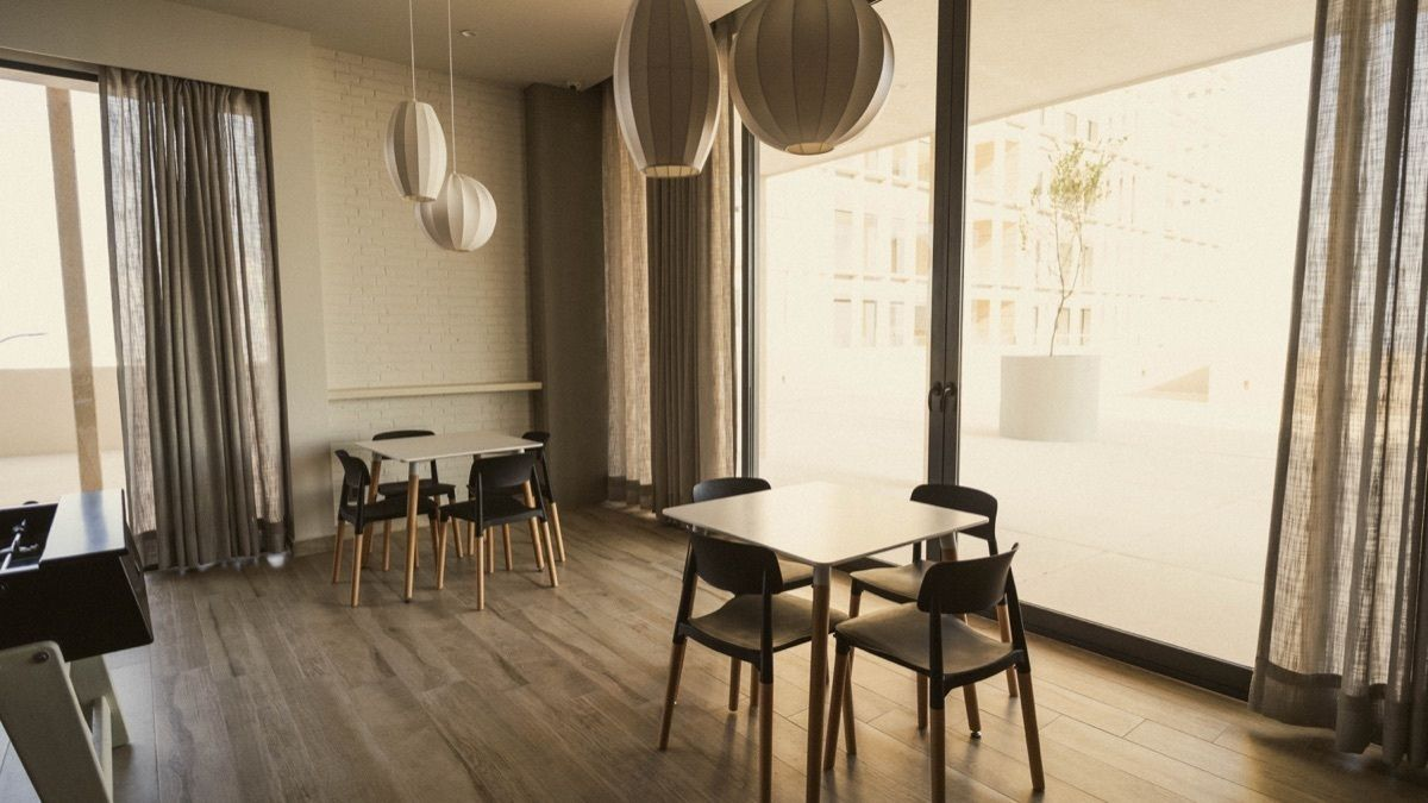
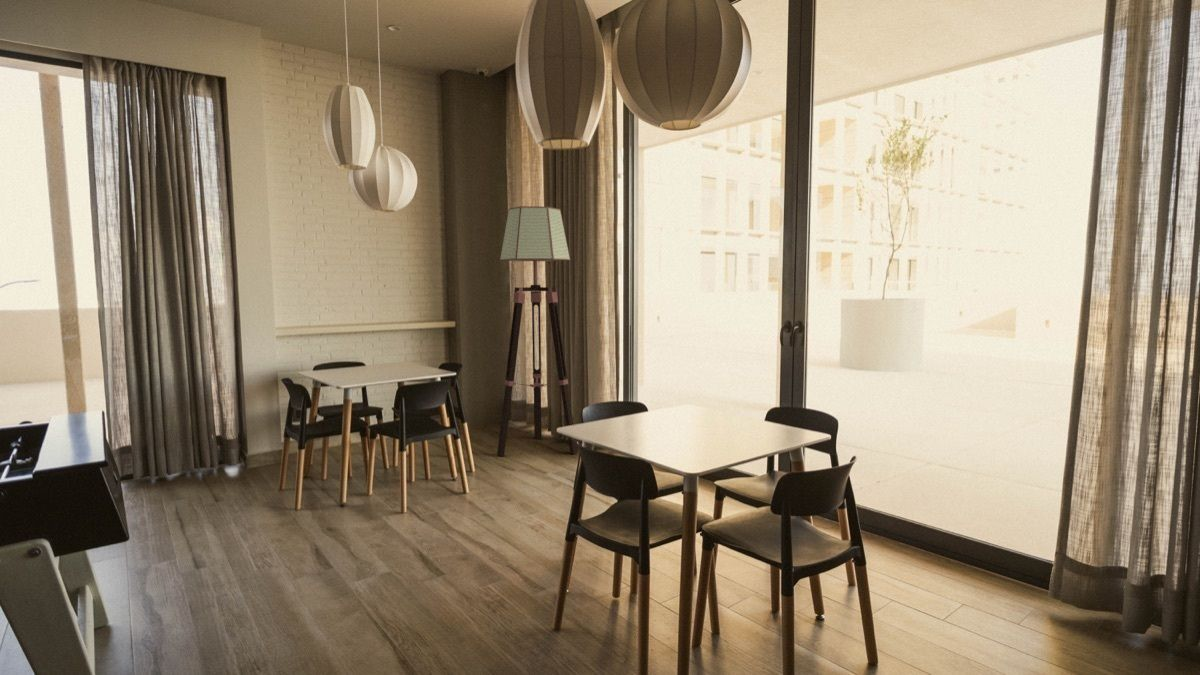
+ floor lamp (532, 330)
